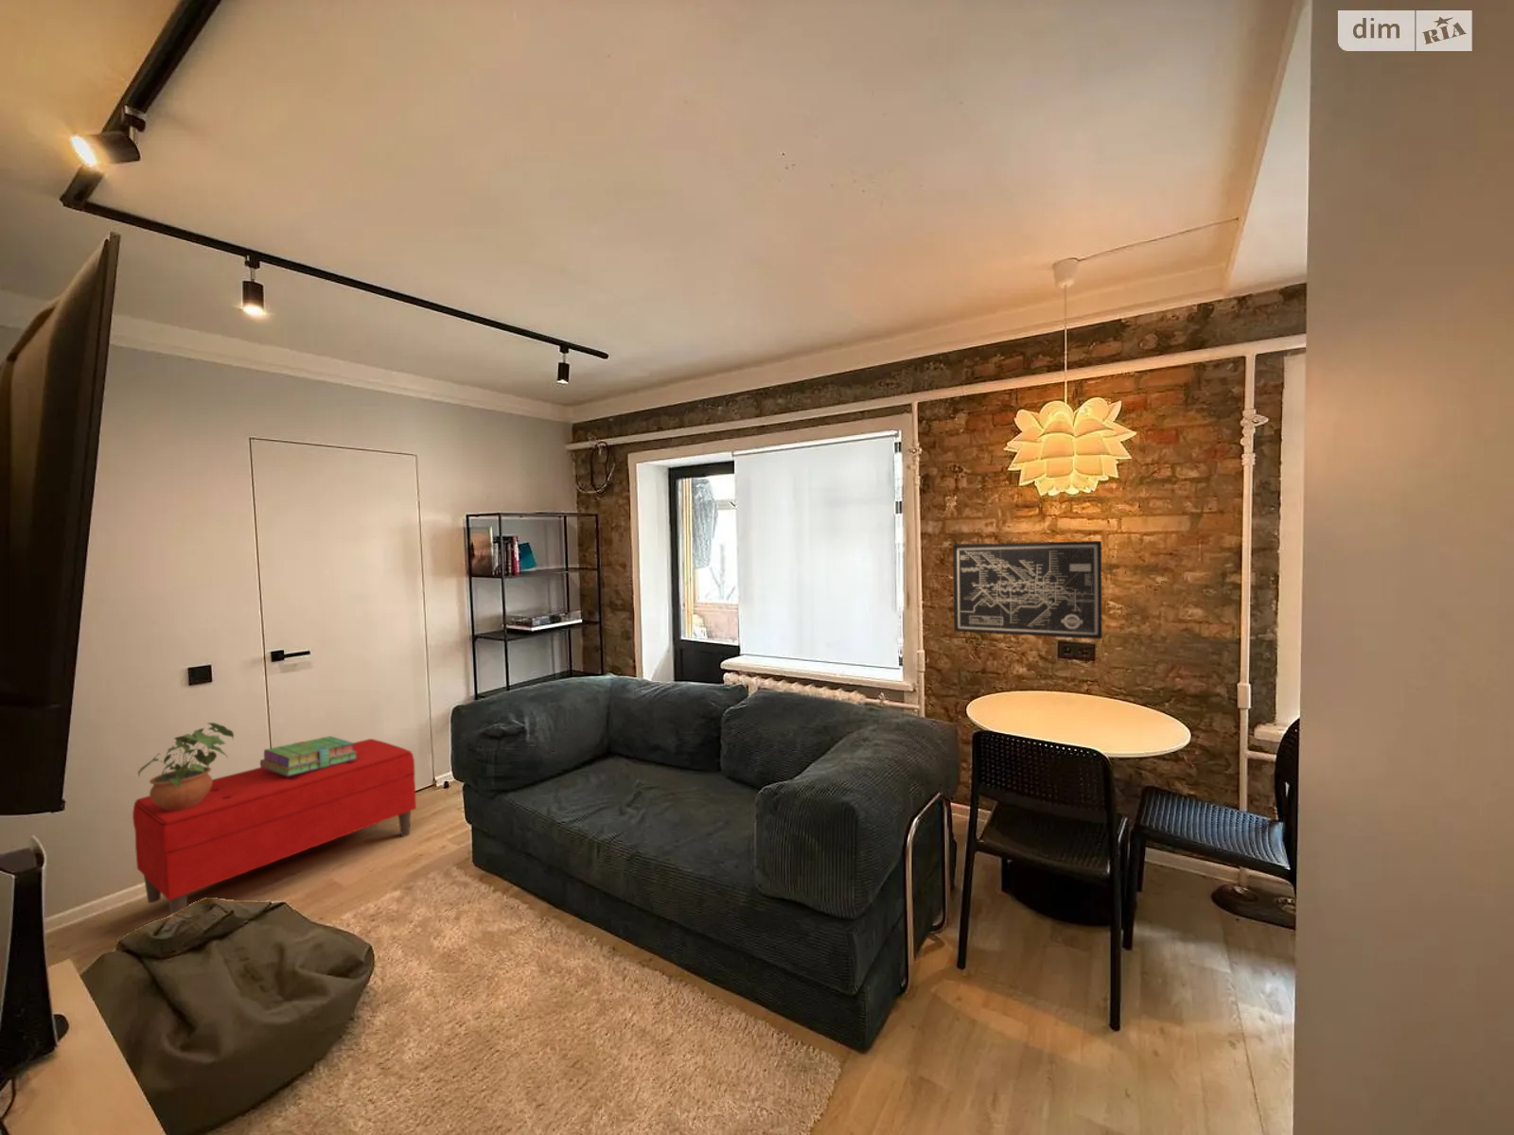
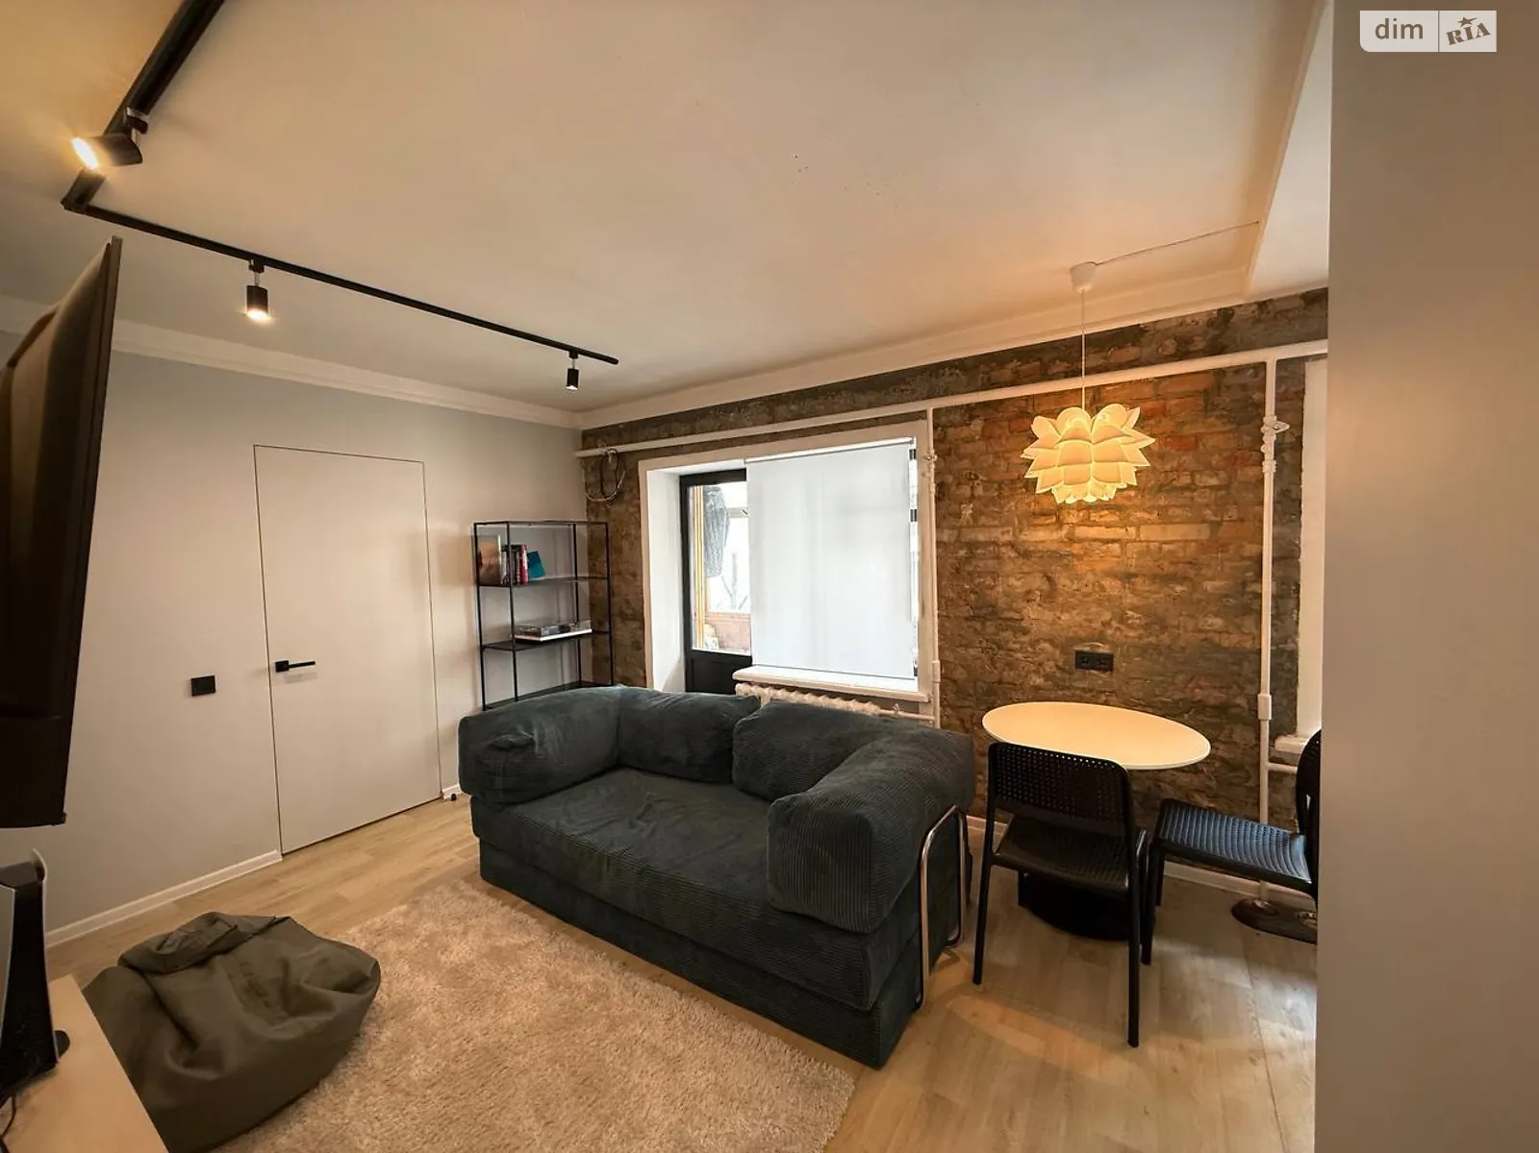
- potted plant (194, 763)
- wall art (1023, 588)
- bench (288, 819)
- stack of books (310, 757)
